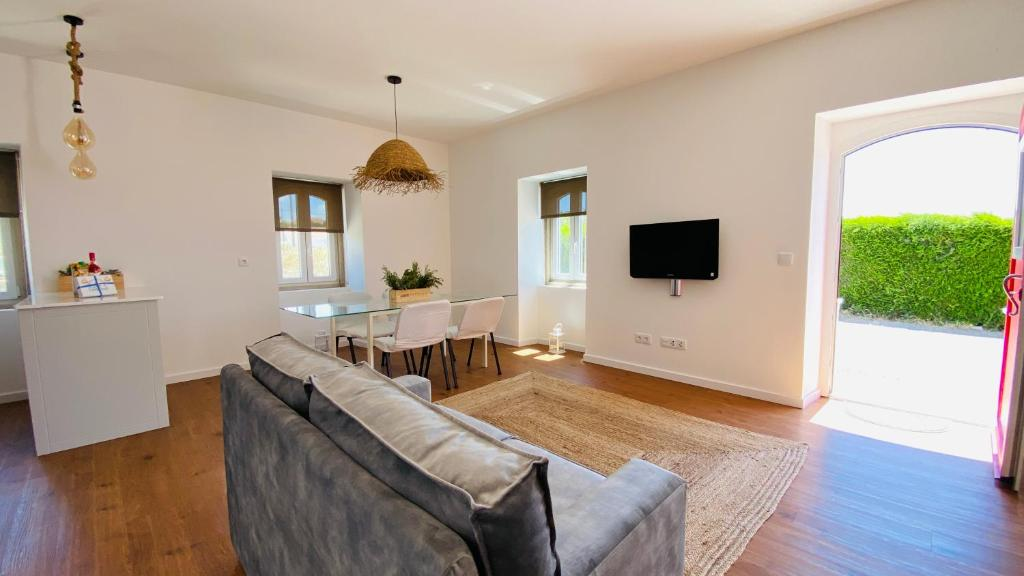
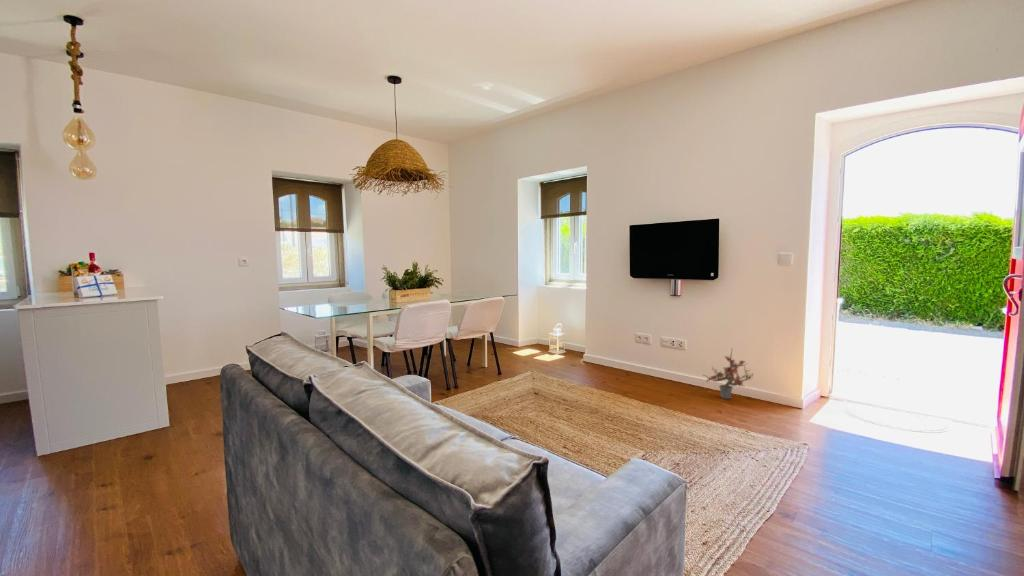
+ potted plant (728, 372)
